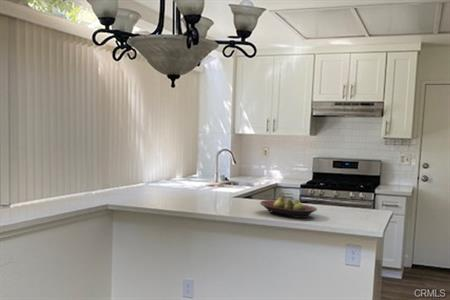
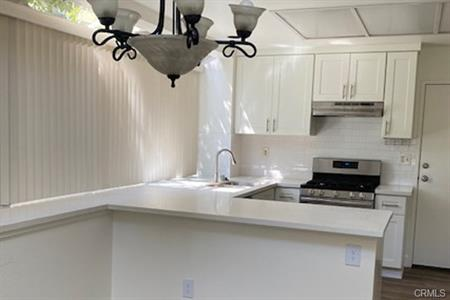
- fruit bowl (287, 206)
